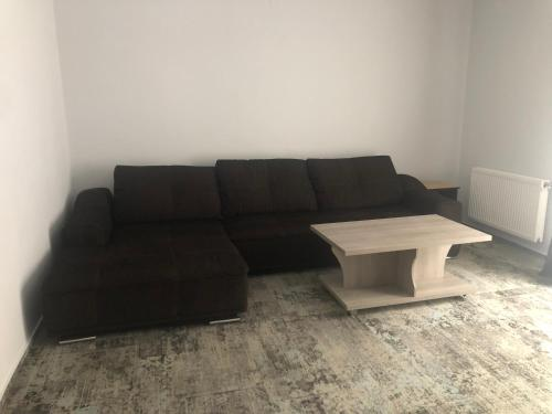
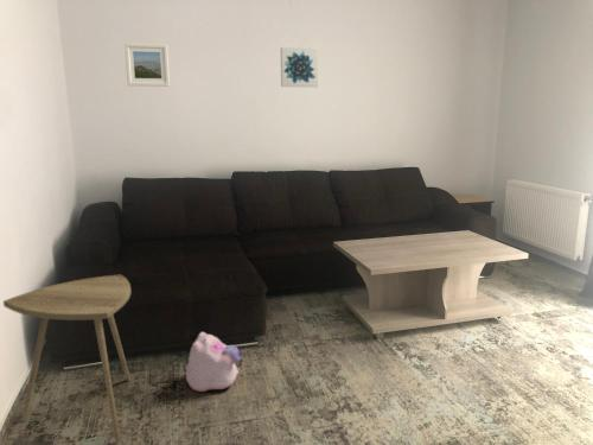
+ wall art (299, 66)
+ side table (100, 354)
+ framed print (147, 64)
+ plush toy (212, 358)
